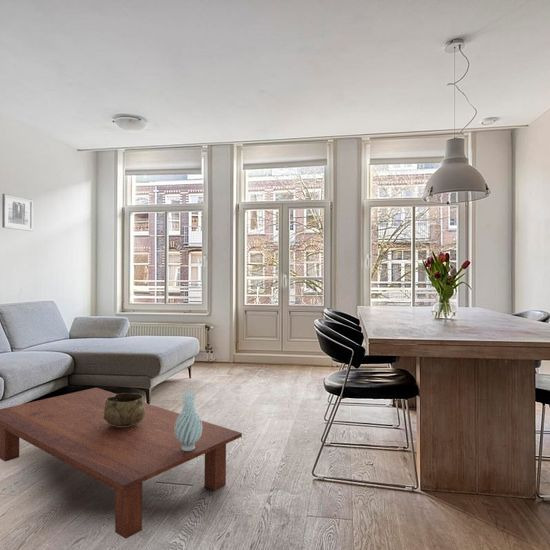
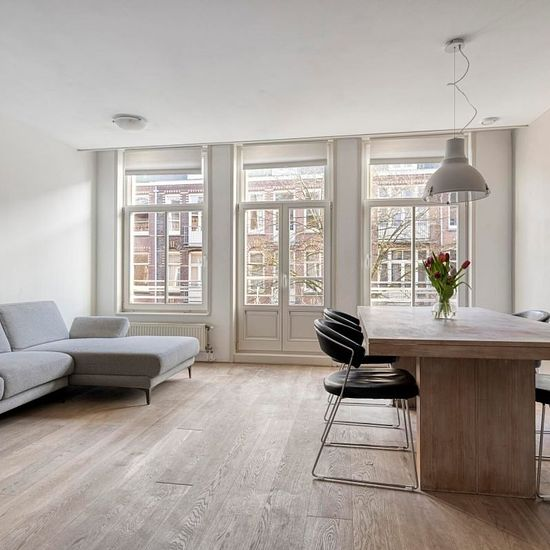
- vase (188, 418)
- decorative bowl (125, 410)
- wall art (18, 213)
- coffee table (105, 446)
